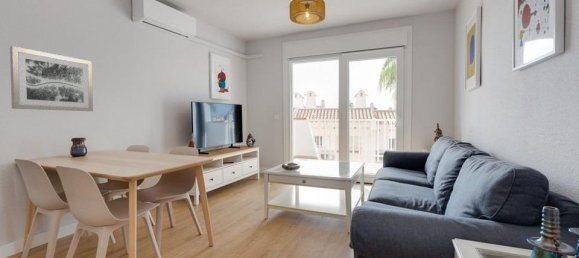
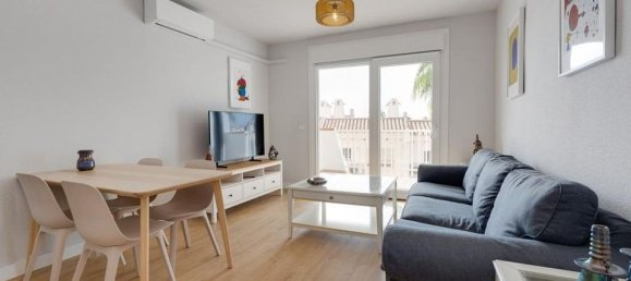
- wall art (56, 82)
